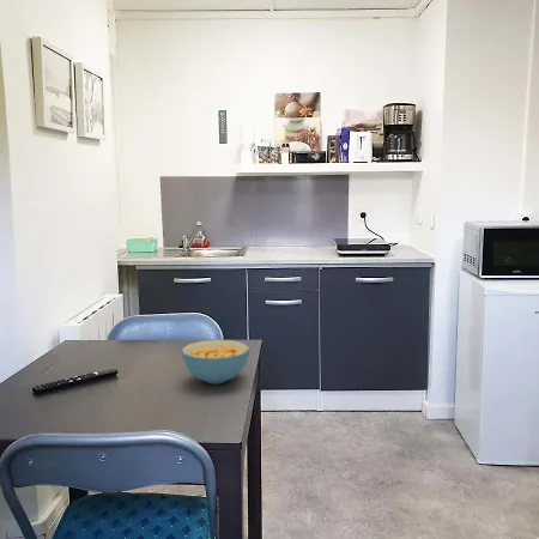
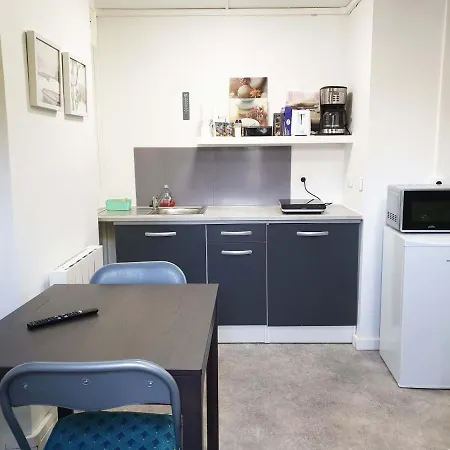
- cereal bowl (216, 364)
